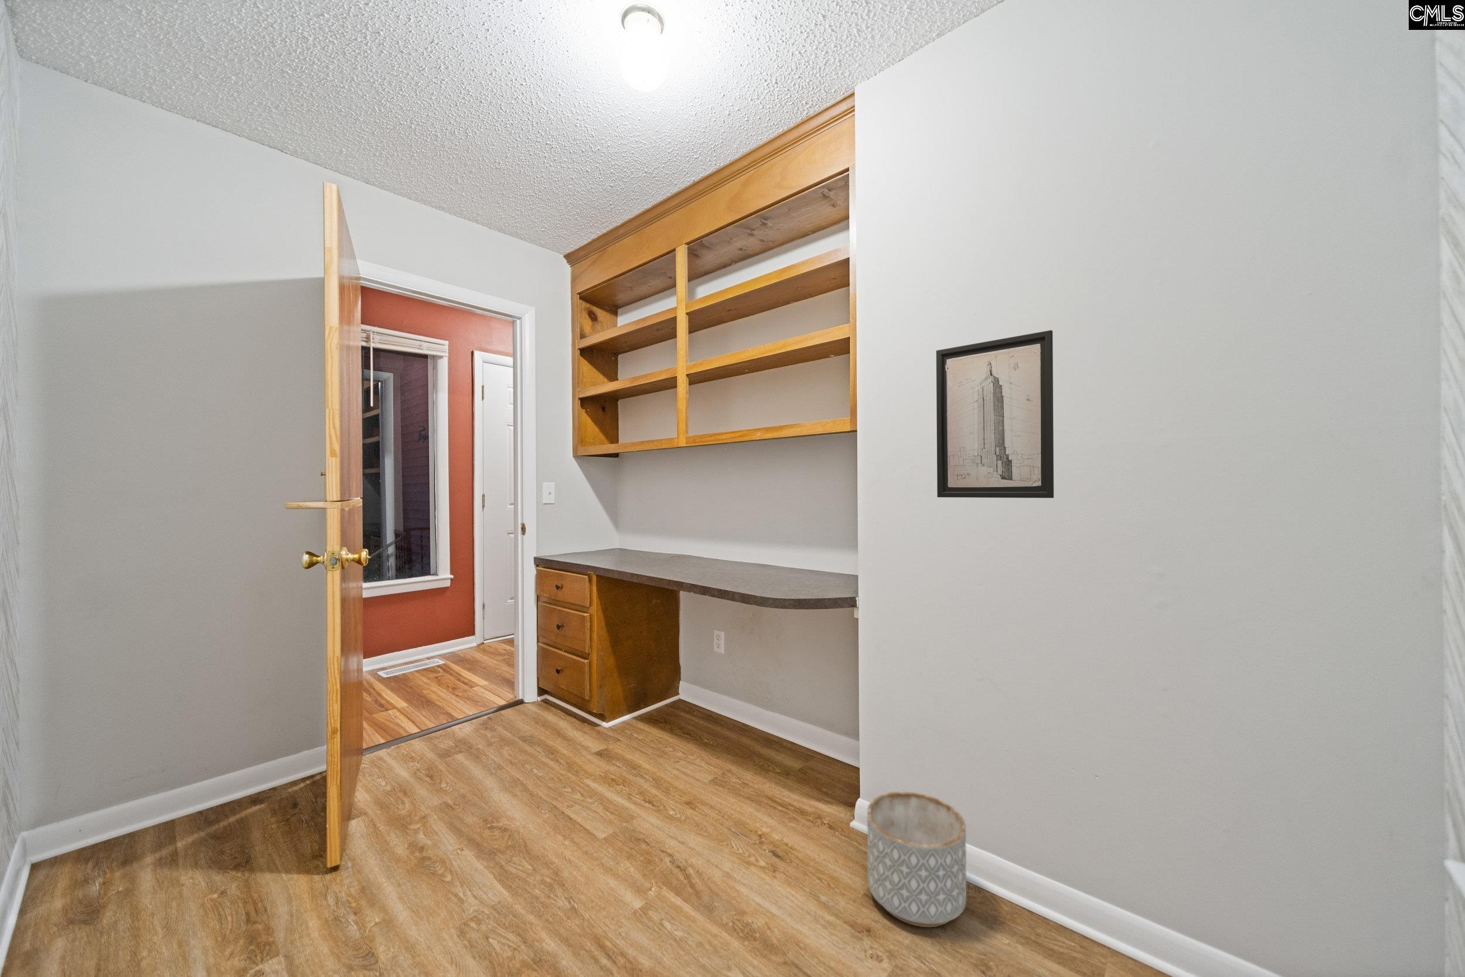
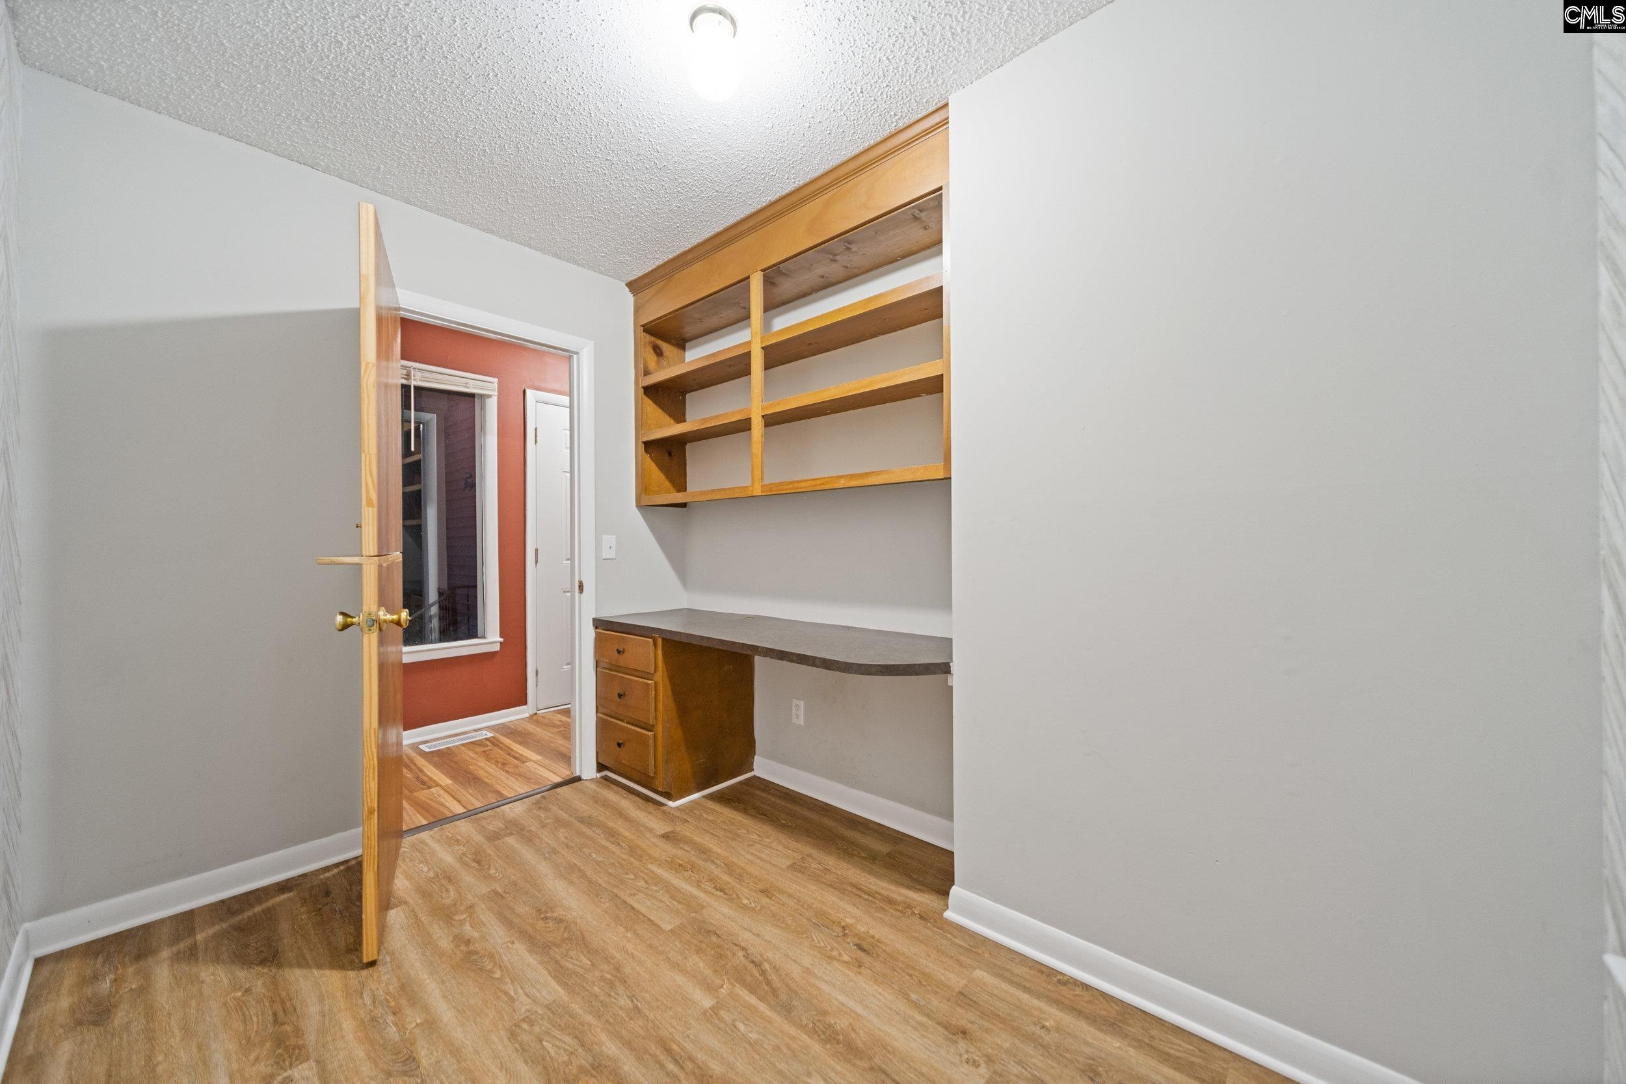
- planter (916, 857)
- wall art (991, 419)
